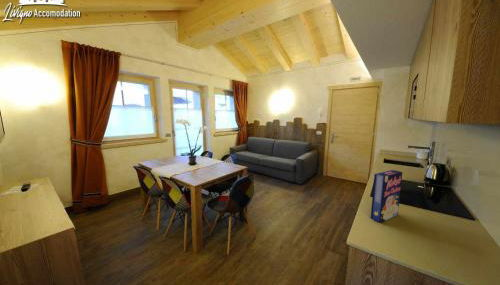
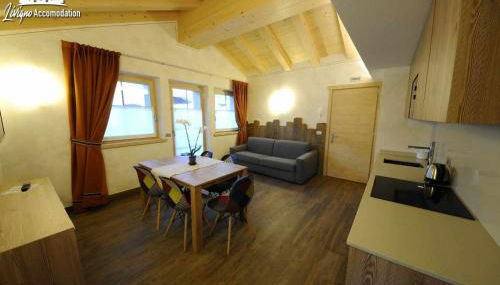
- cereal box (386, 194)
